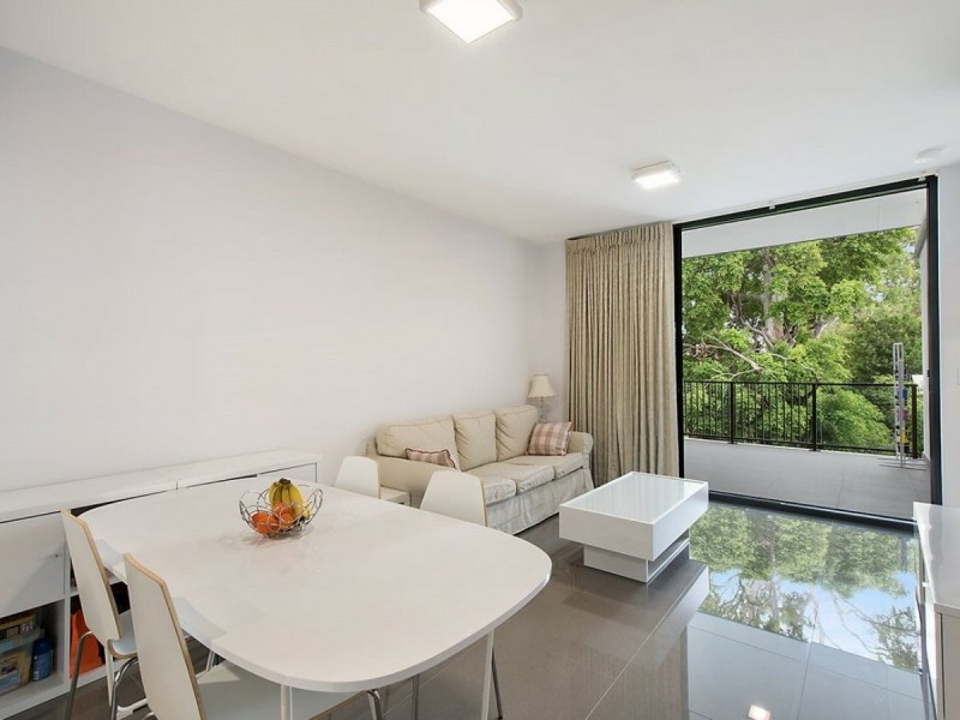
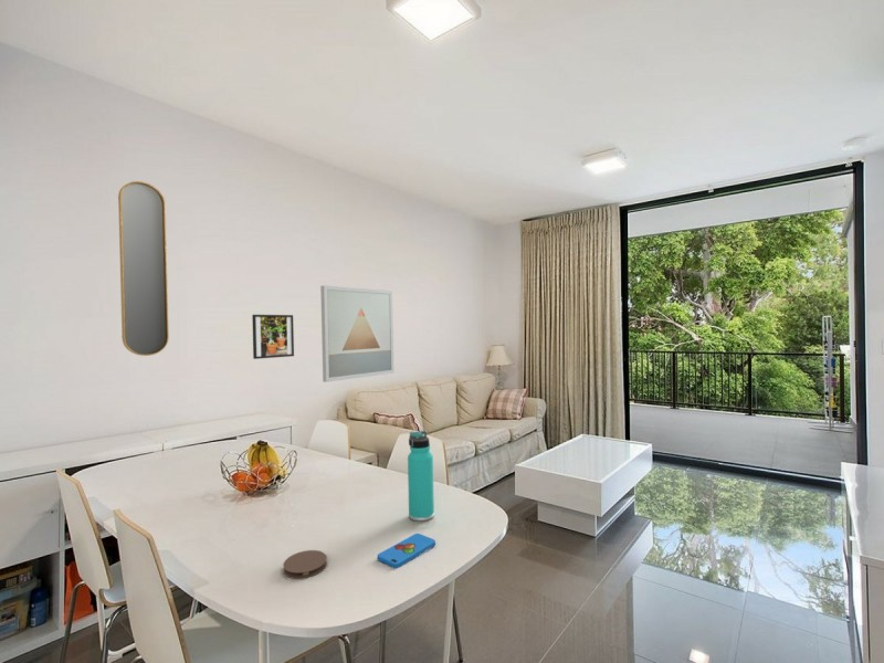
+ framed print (273, 336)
+ home mirror (144, 269)
+ wall art (360, 333)
+ smartphone (407, 549)
+ coaster (305, 564)
+ thermos bottle (420, 473)
